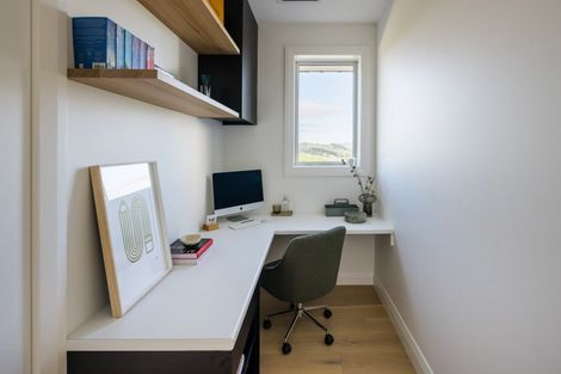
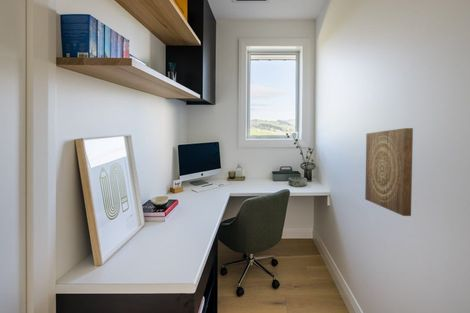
+ wall art (385, 169)
